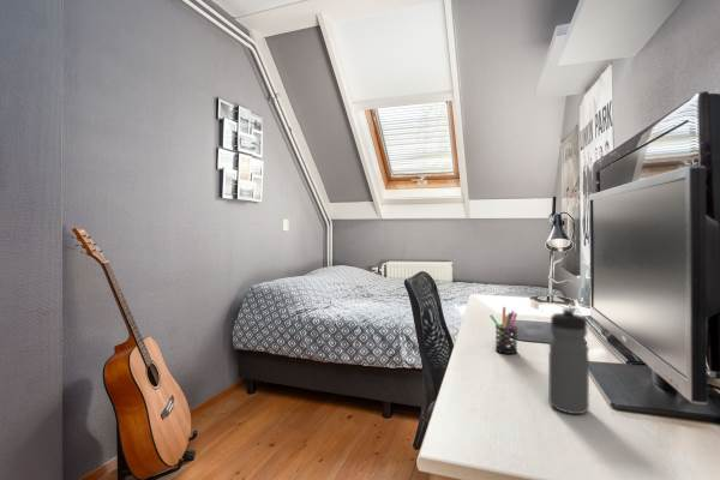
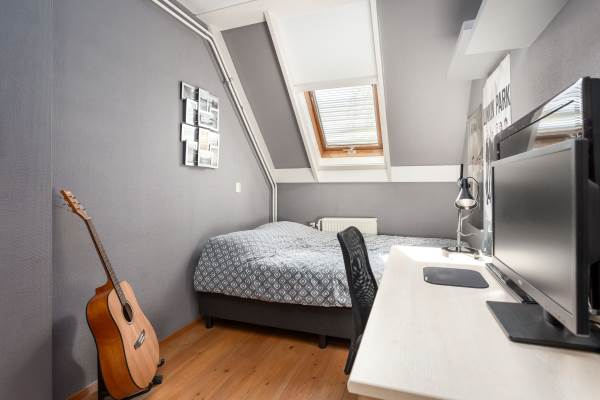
- pen holder (503, 329)
- water bottle (568, 358)
